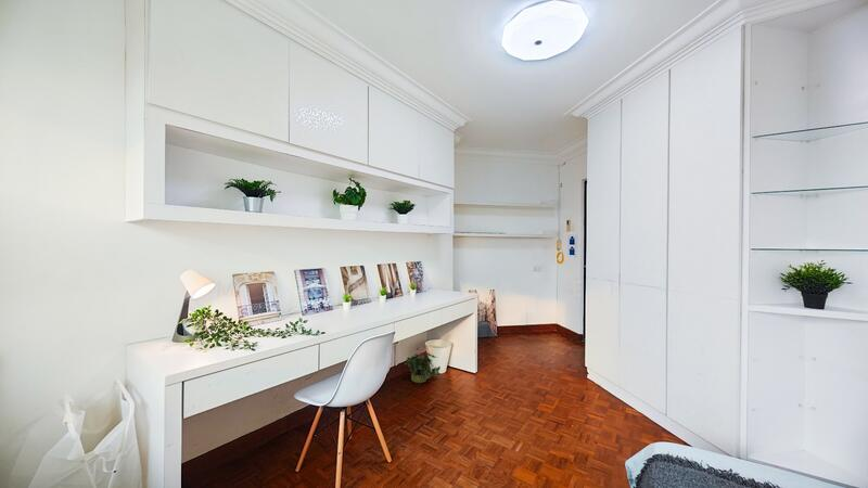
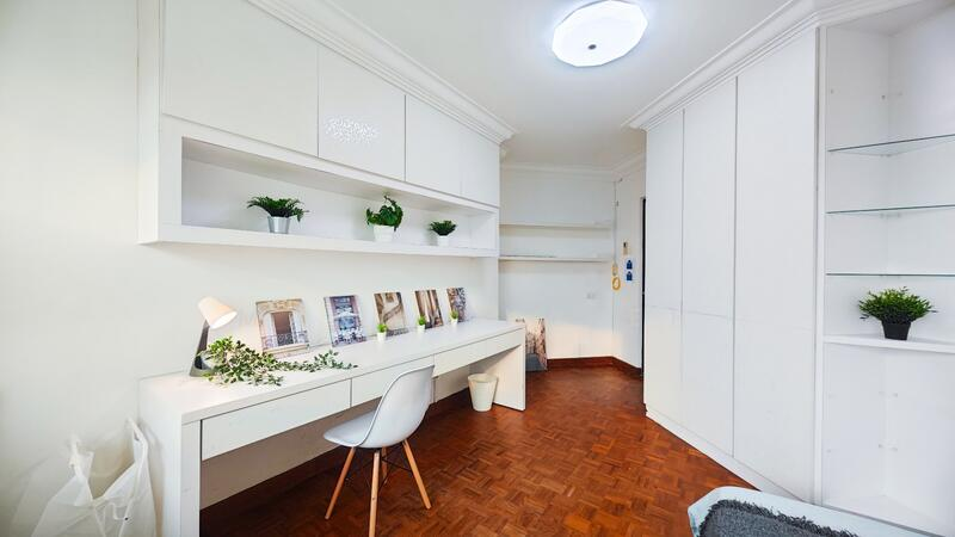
- potted plant (422, 363)
